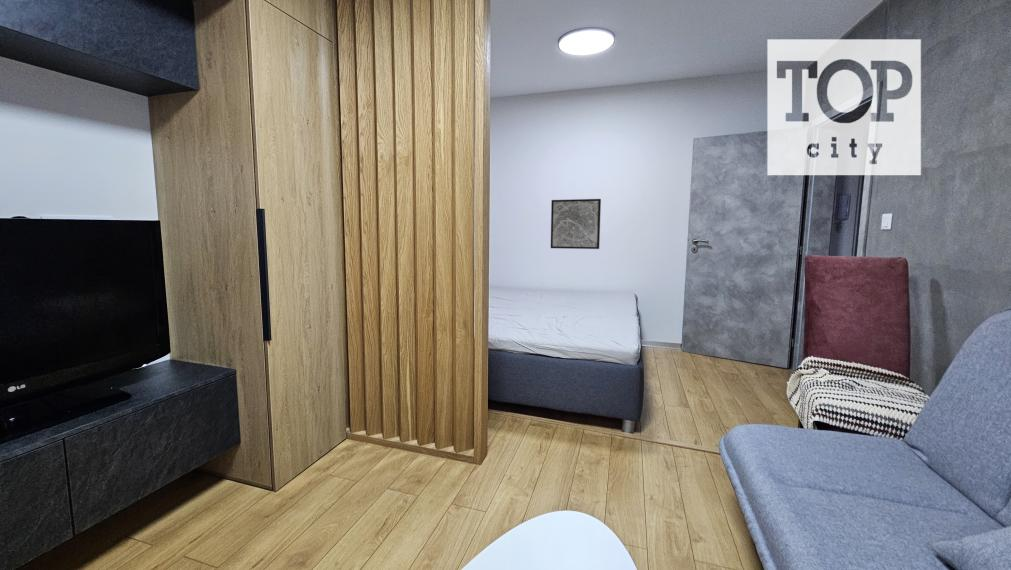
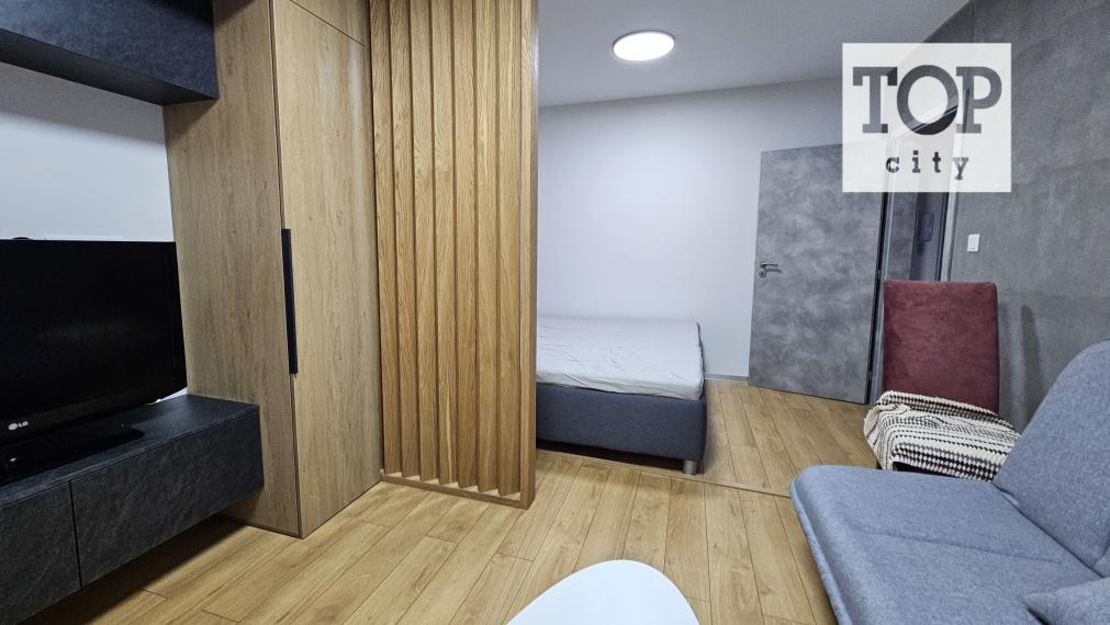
- wall art (575, 224)
